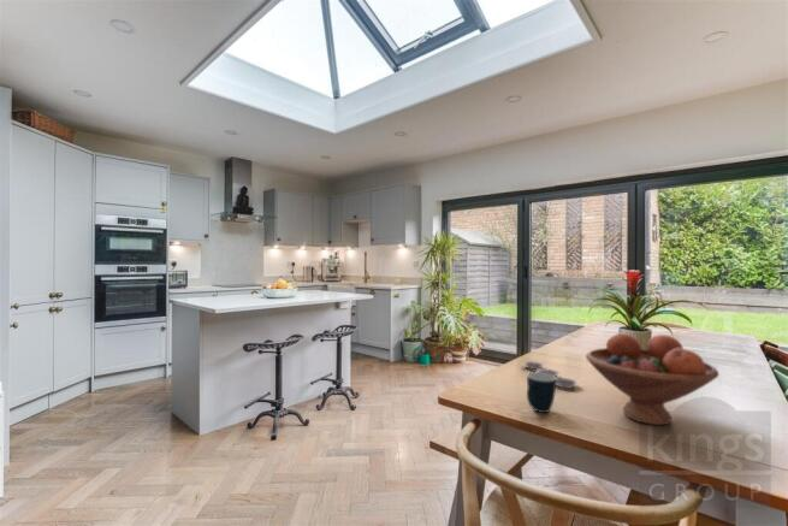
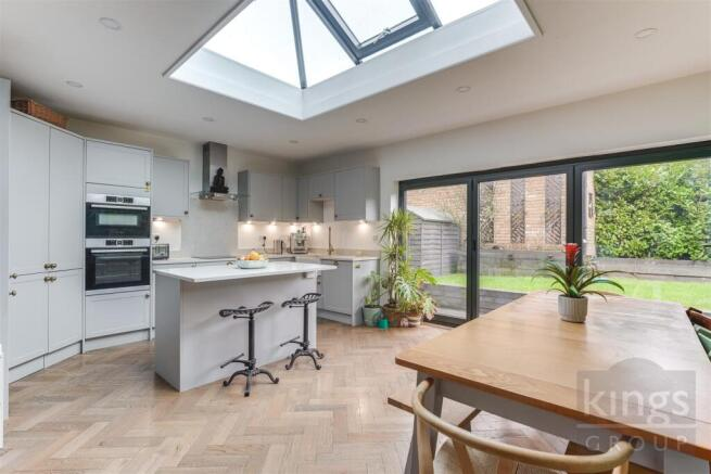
- fruit bowl (646, 378)
- mug (538, 394)
- plate (549, 373)
